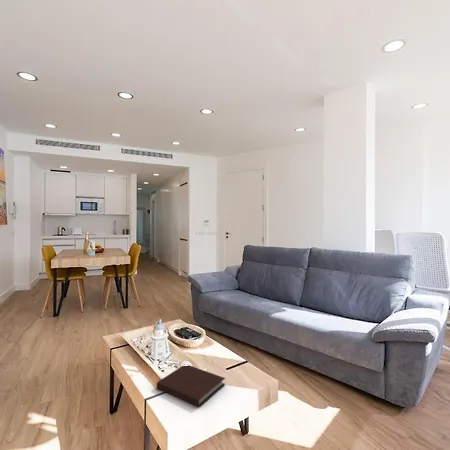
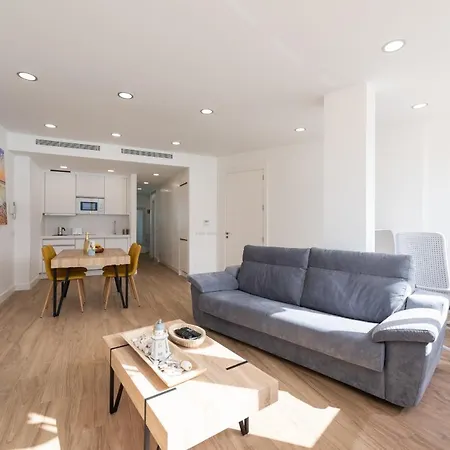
- notebook (191, 383)
